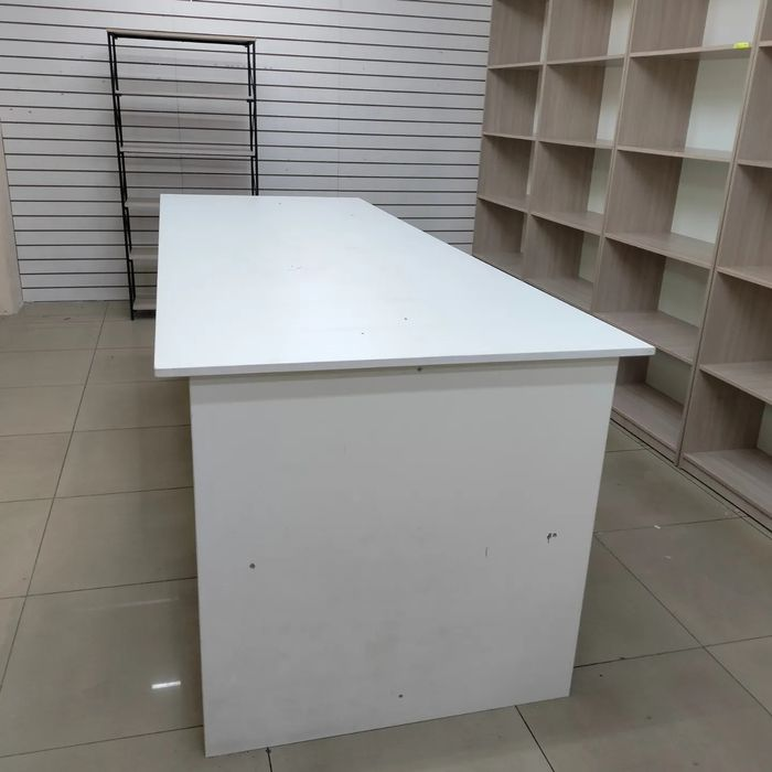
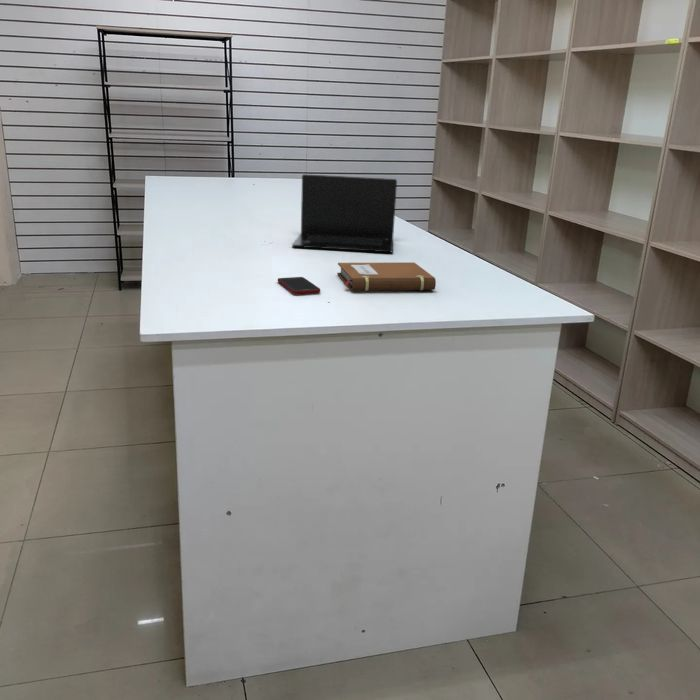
+ cell phone (298, 285)
+ laptop (345, 212)
+ notebook (382, 276)
